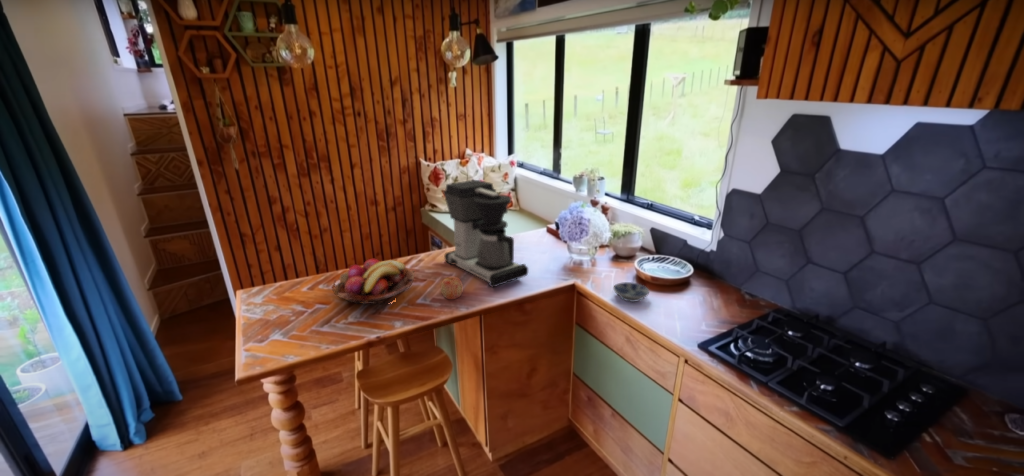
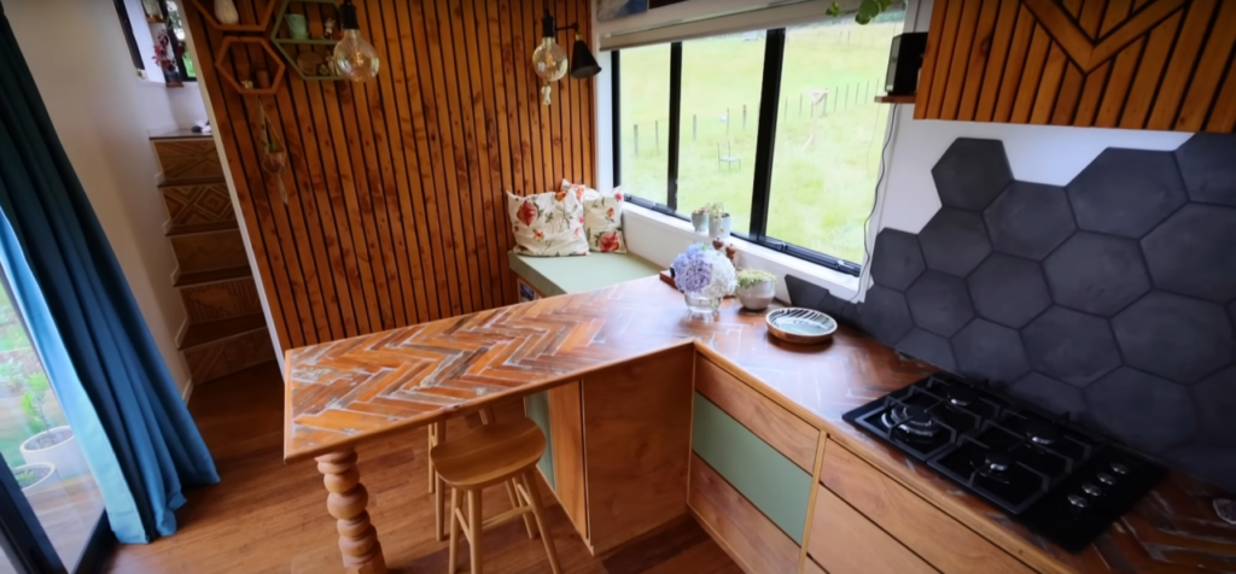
- fruit basket (374, 279)
- apple (451, 287)
- coffee maker (484, 230)
- bowl (630, 293)
